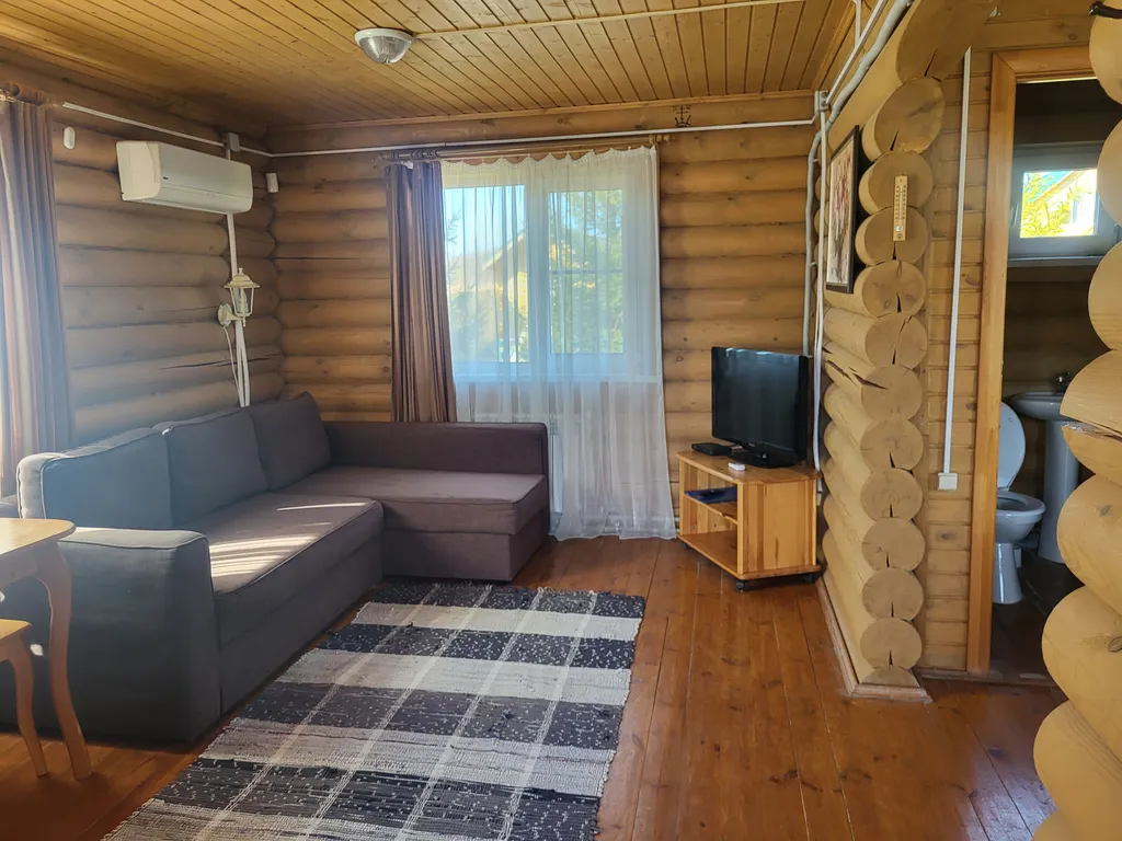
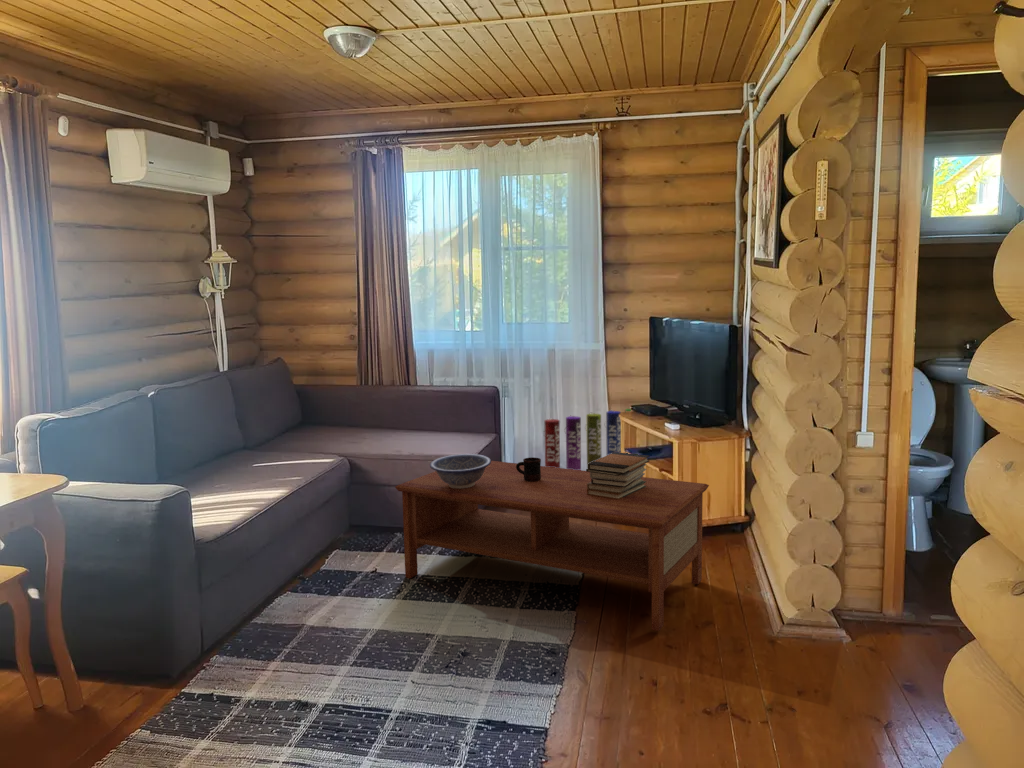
+ coffee table (550, 532)
+ mug (528, 468)
+ book stack (618, 474)
+ smoke grenade (592, 455)
+ decorative bowl (461, 473)
